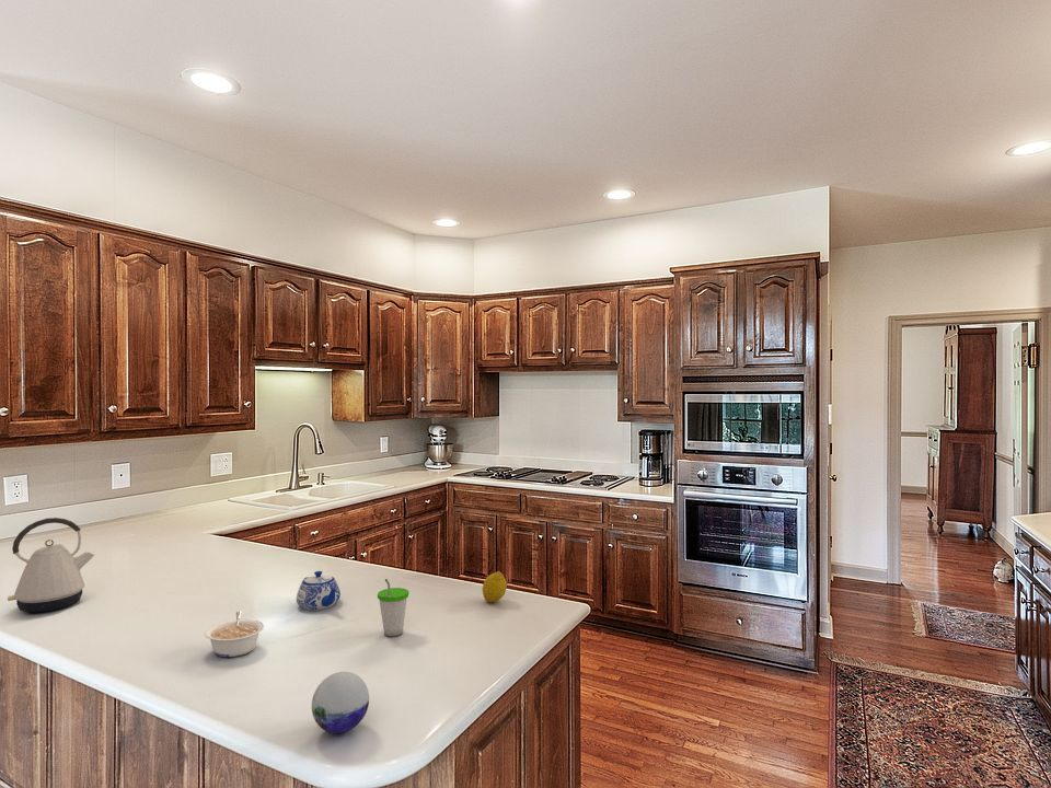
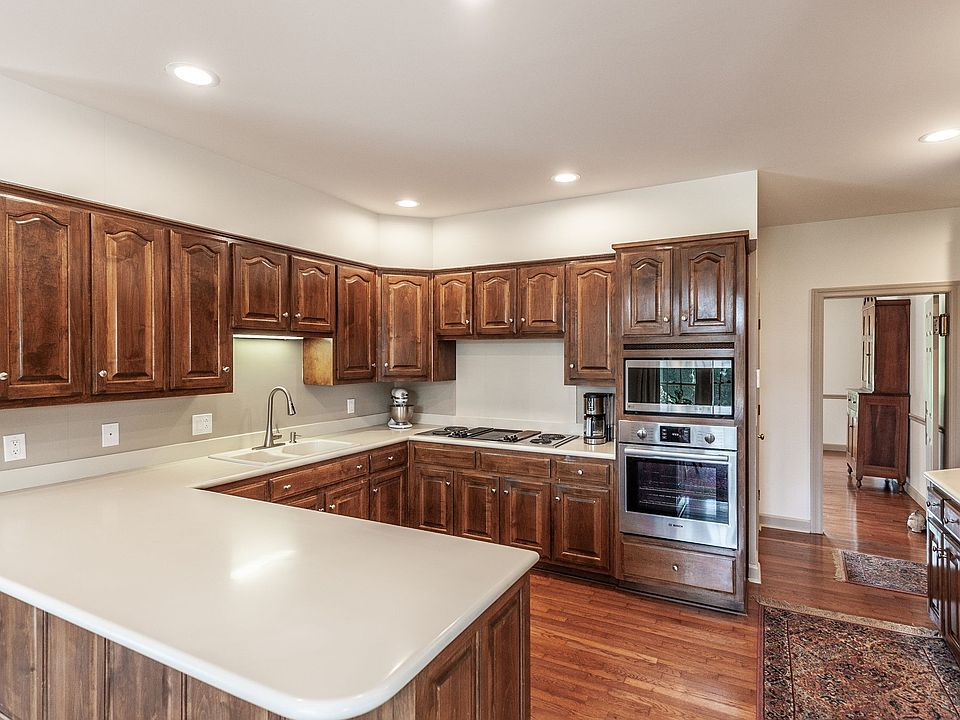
- kettle (53, 560)
- teapot (320, 589)
- decorative orb (340, 702)
- cup (393, 603)
- legume (233, 636)
- fruit (494, 586)
